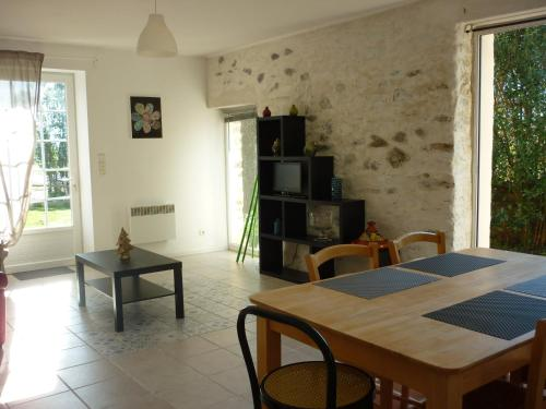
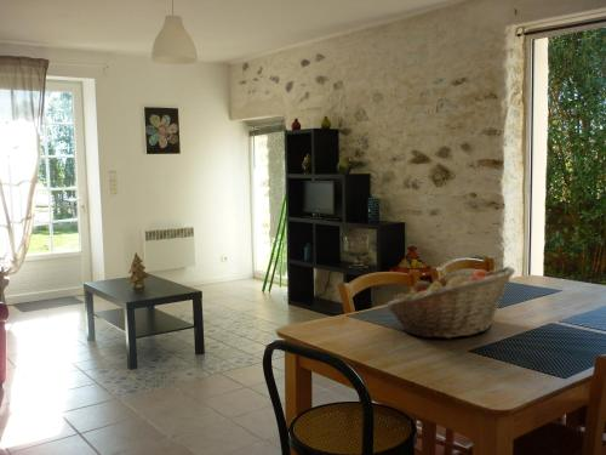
+ fruit basket (451, 297)
